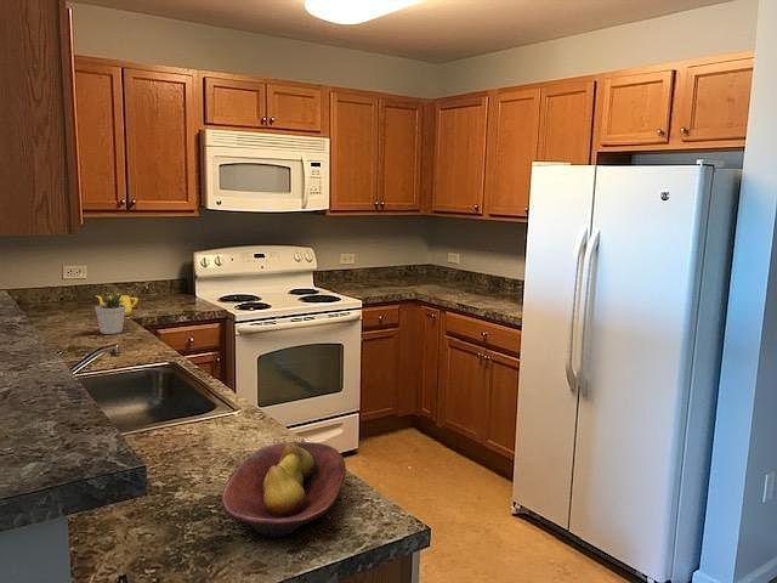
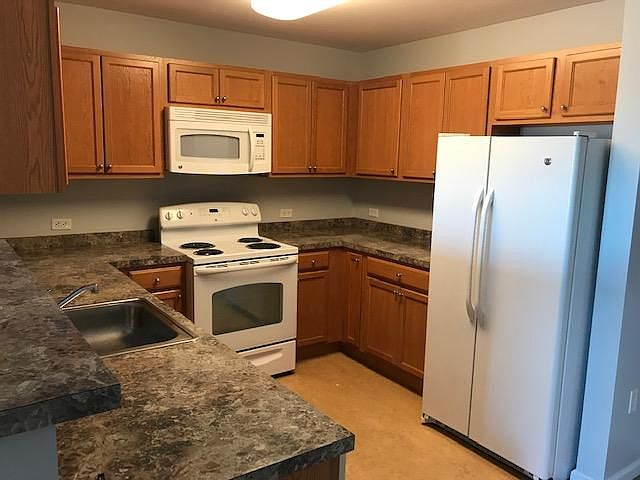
- fruit bowl (287, 479)
- teapot (119, 304)
- potted plant (109, 310)
